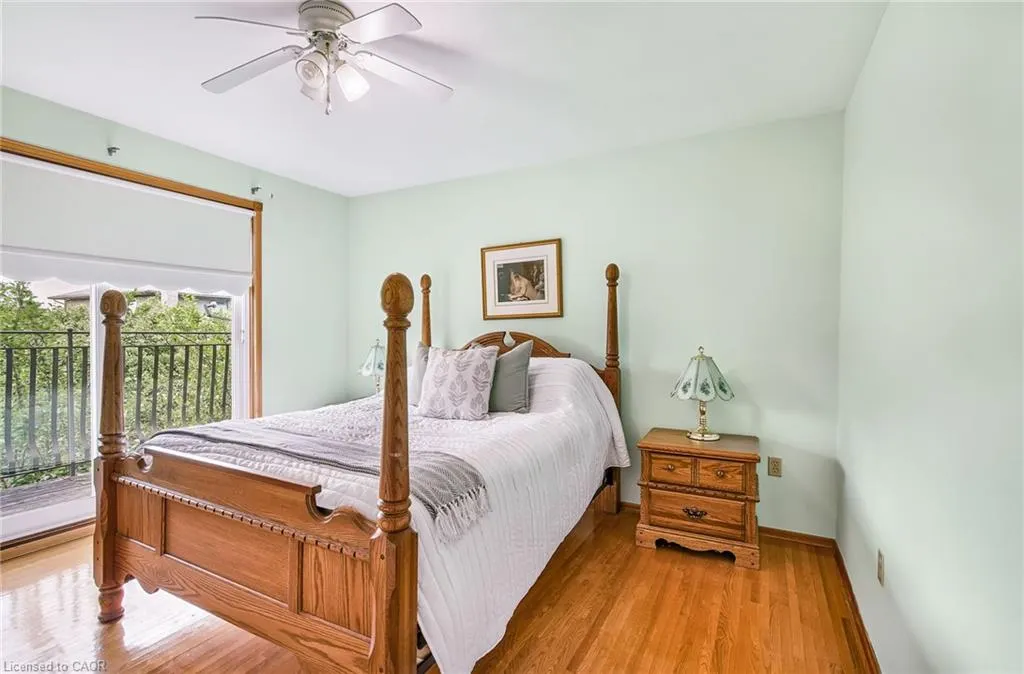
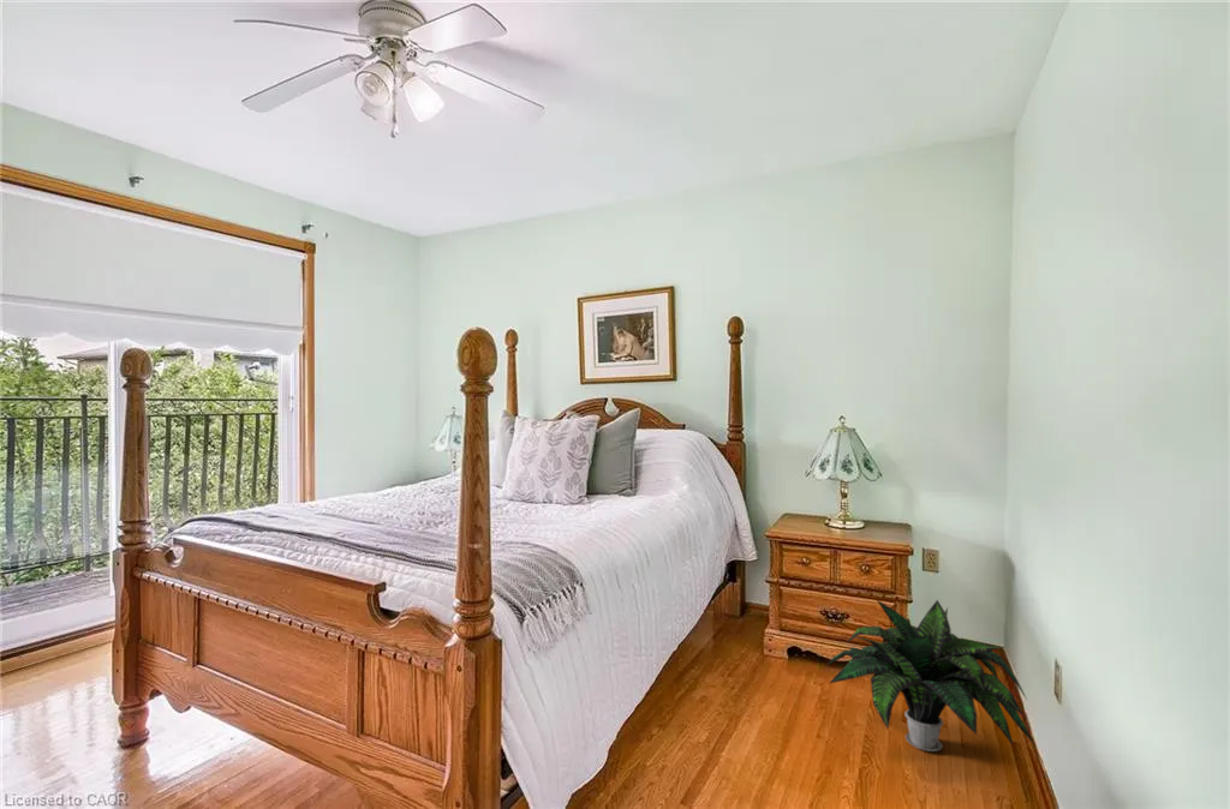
+ potted plant (921, 672)
